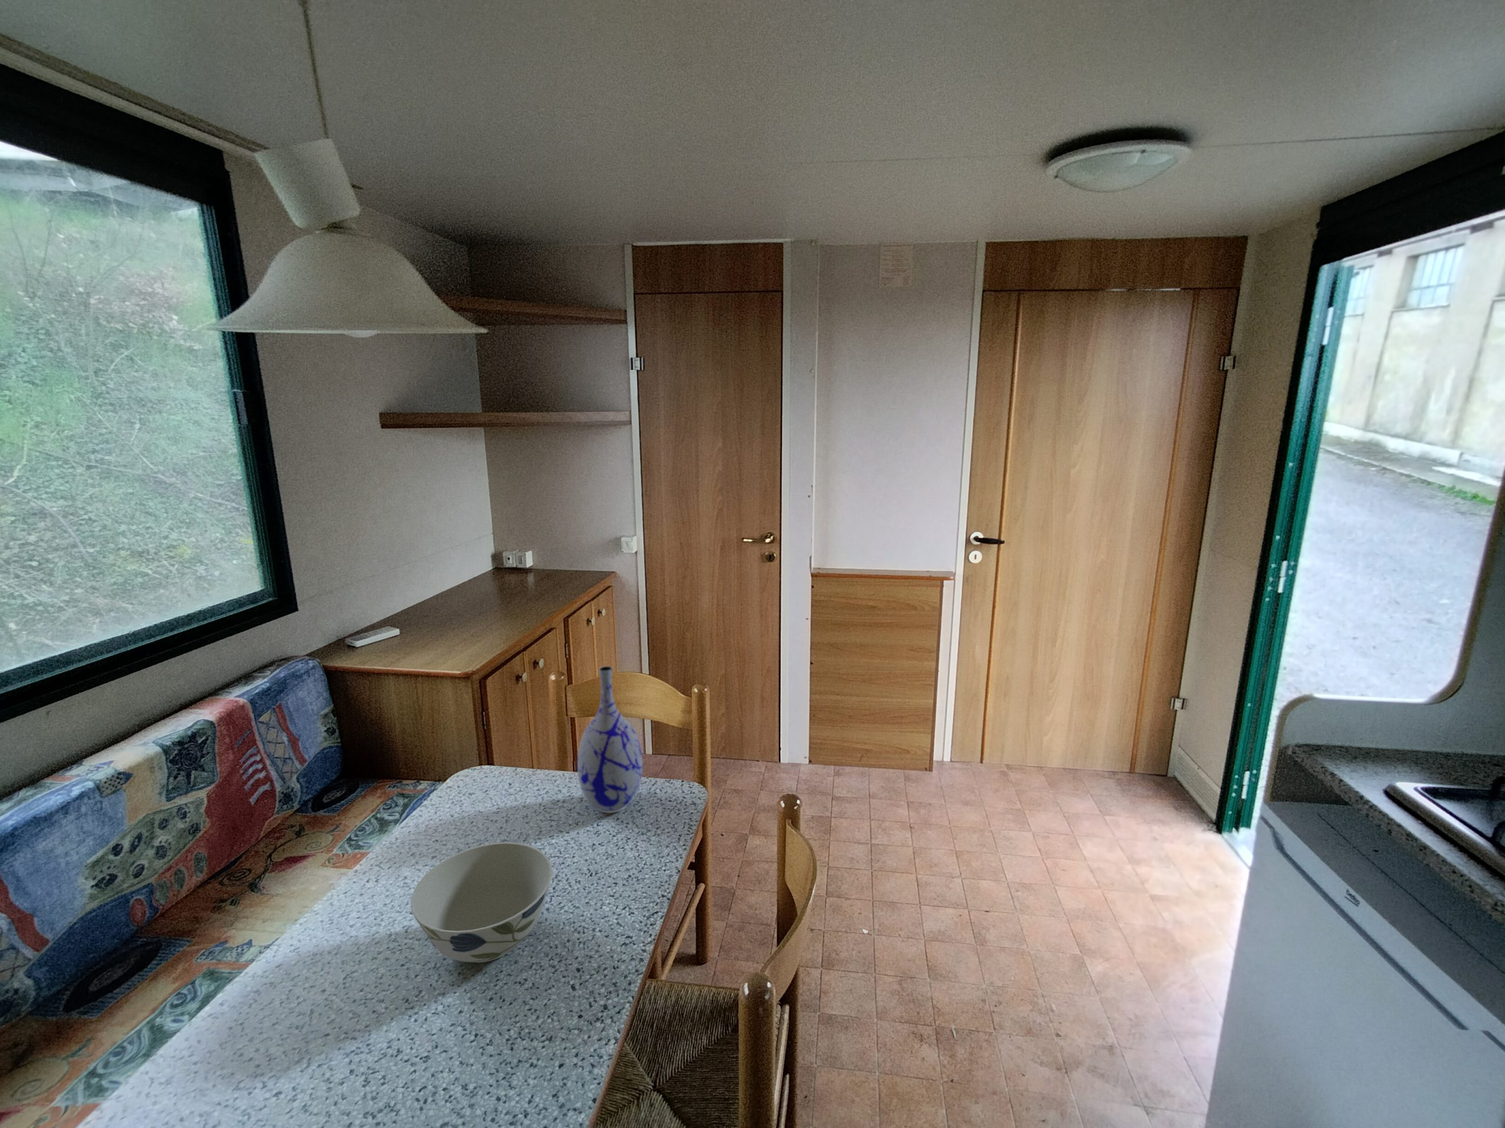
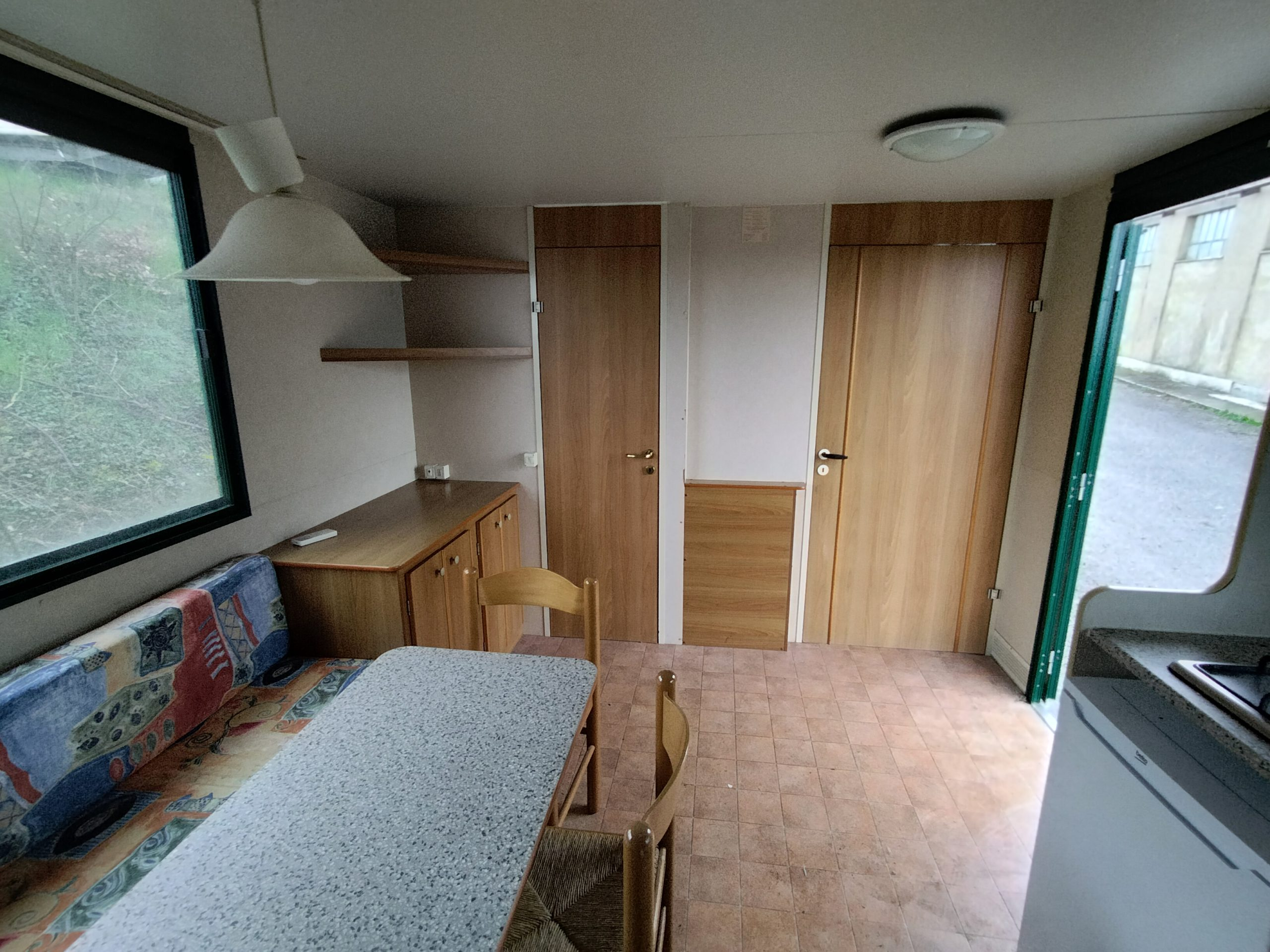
- bowl (486, 911)
- vase (608, 738)
